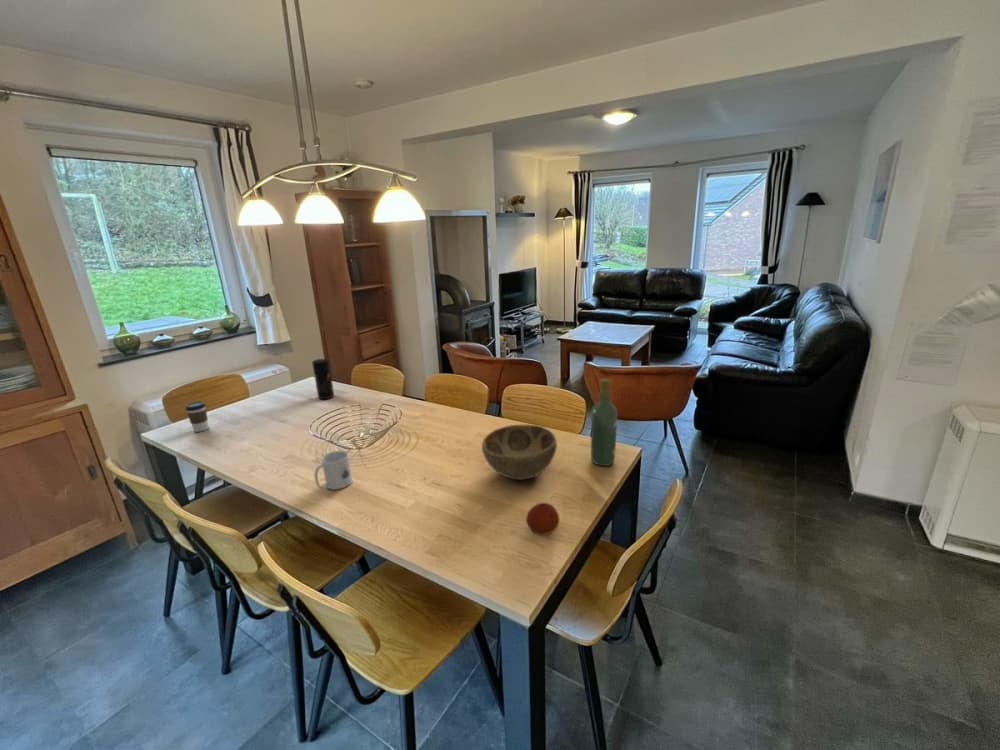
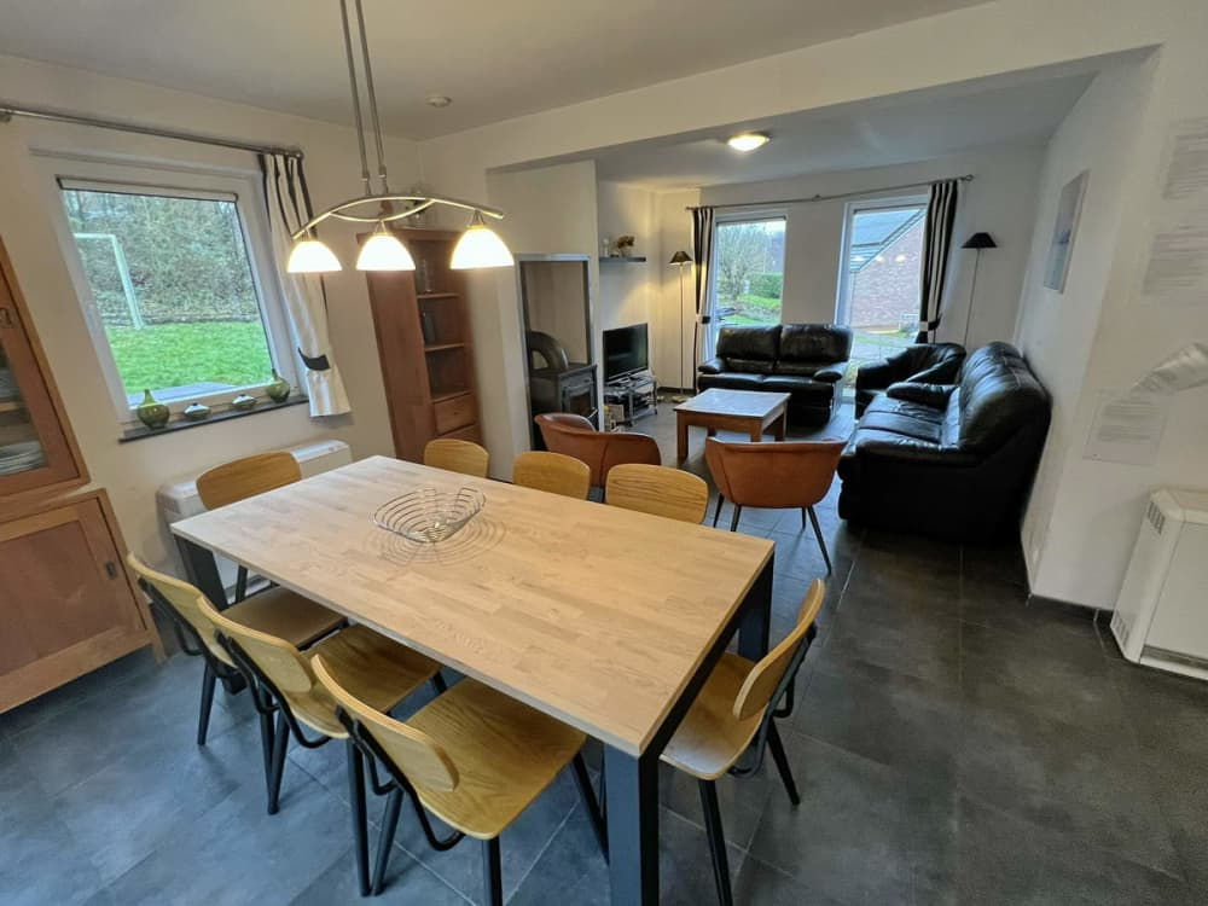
- mug (332, 472)
- wine bottle (603, 421)
- coffee cup (198, 416)
- fruit (542, 517)
- decorative bowl (519, 455)
- pepper grinder (323, 378)
